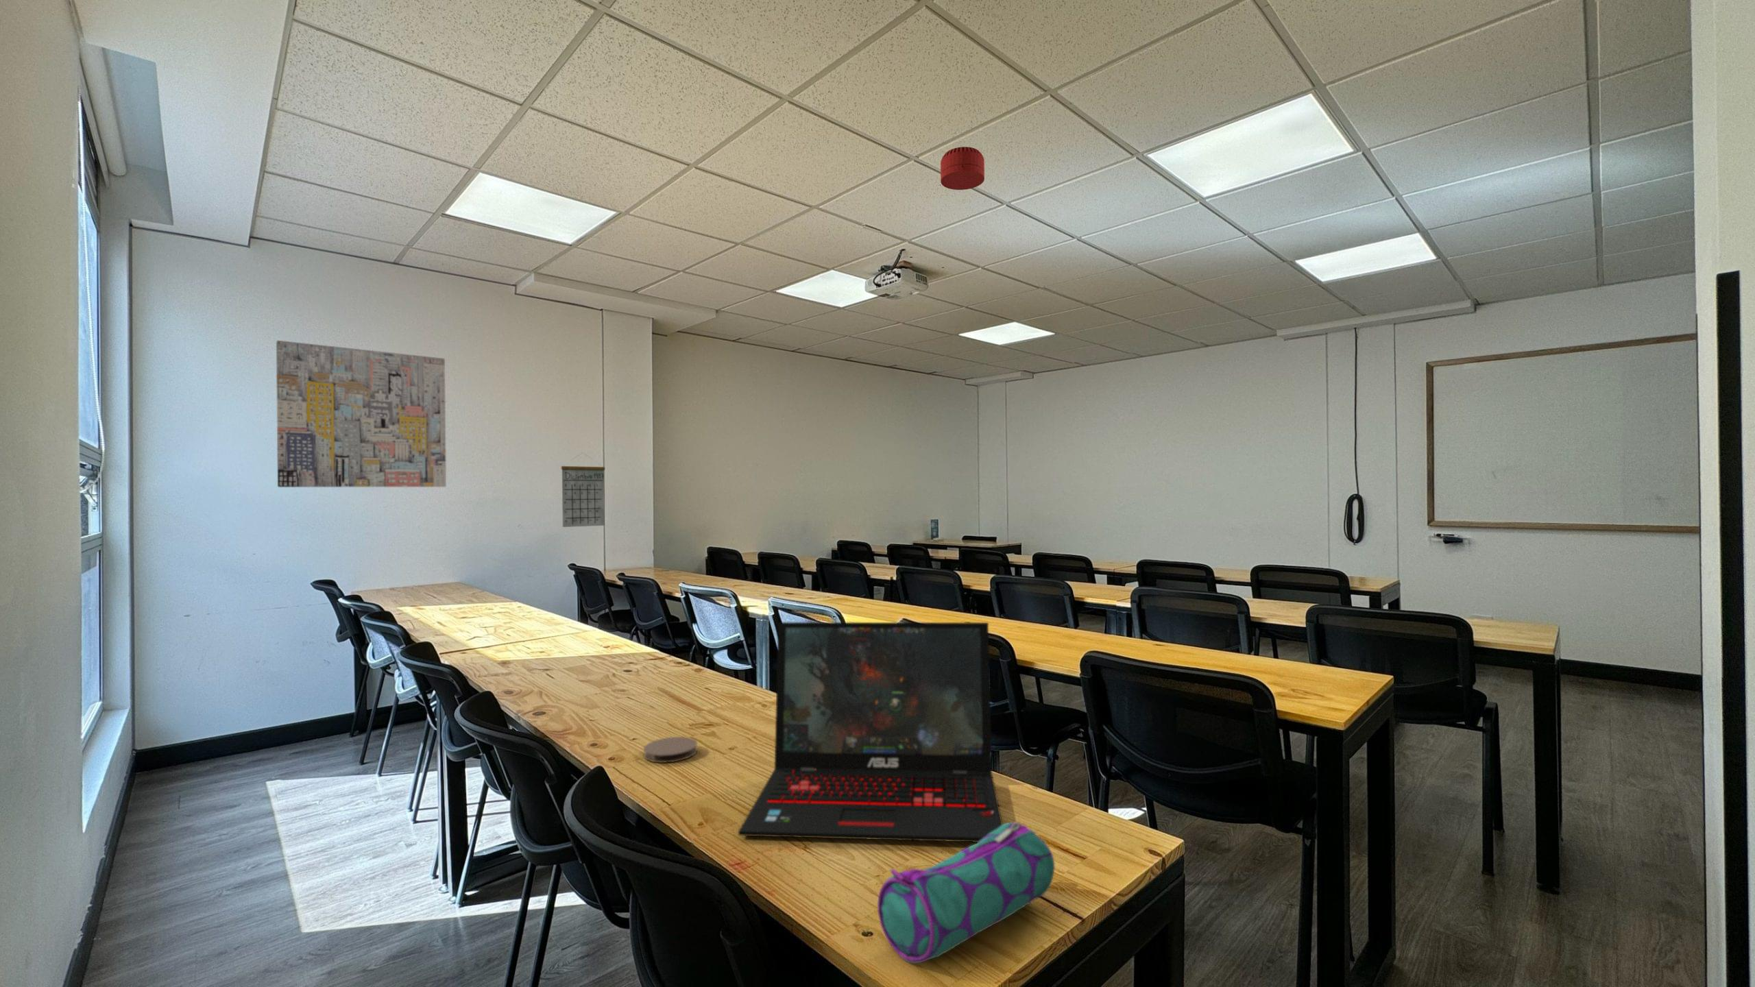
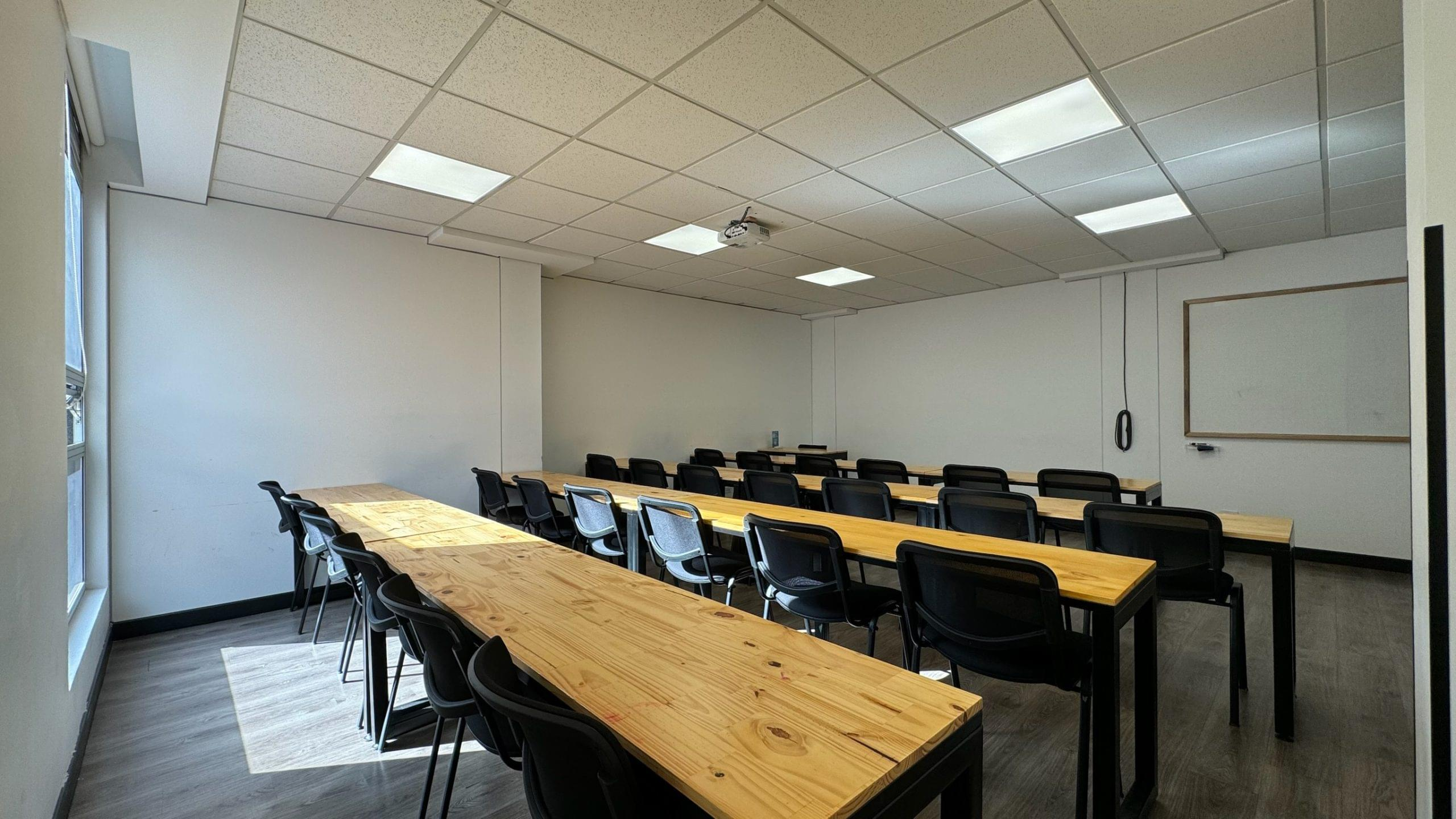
- laptop (876, 719)
- coaster (670, 750)
- calendar (583, 489)
- wall art (366, 418)
- pencil case (968, 883)
- smoke detector (962, 168)
